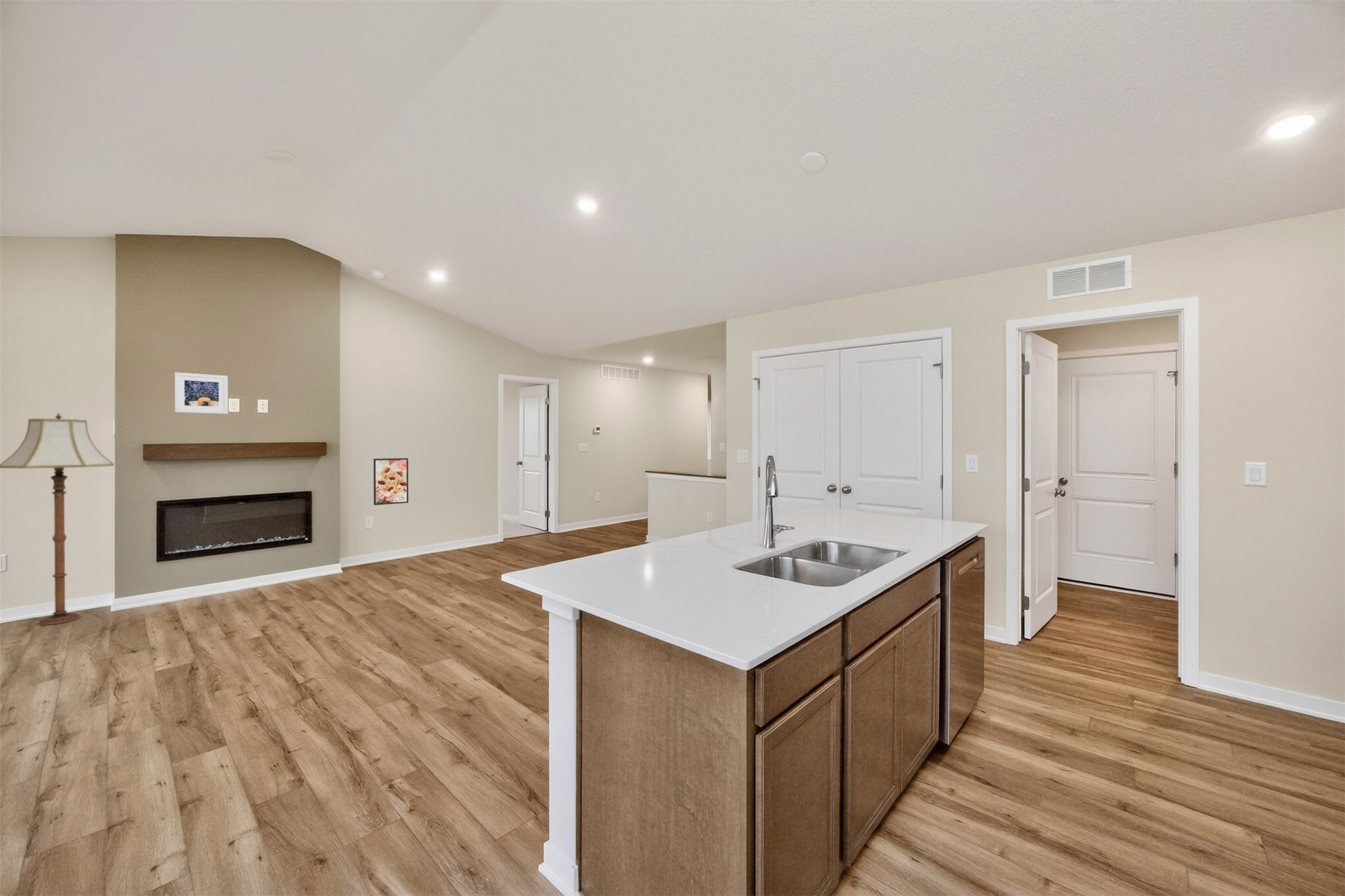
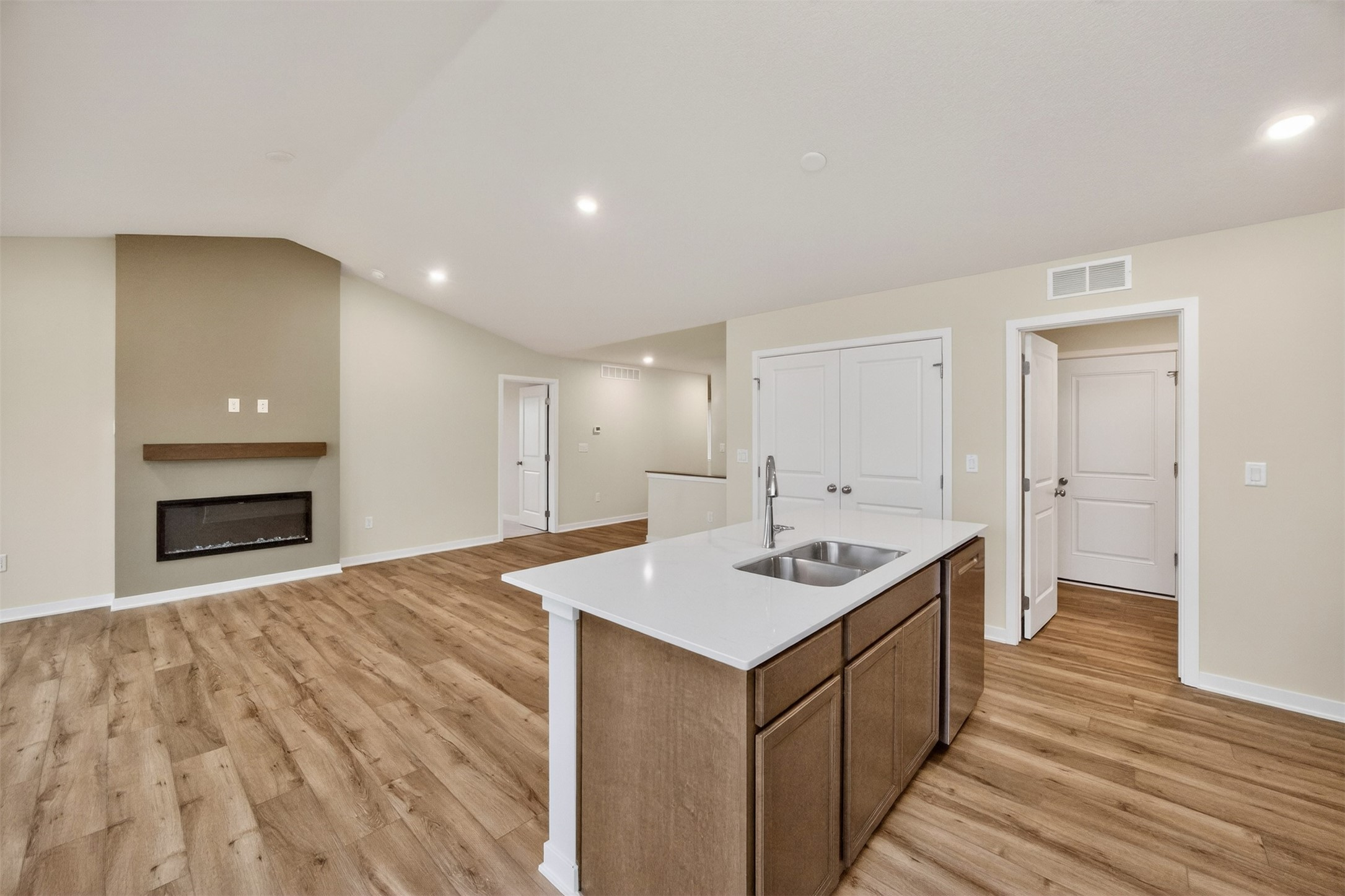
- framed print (391, 481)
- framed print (201, 393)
- floor lamp (59, 516)
